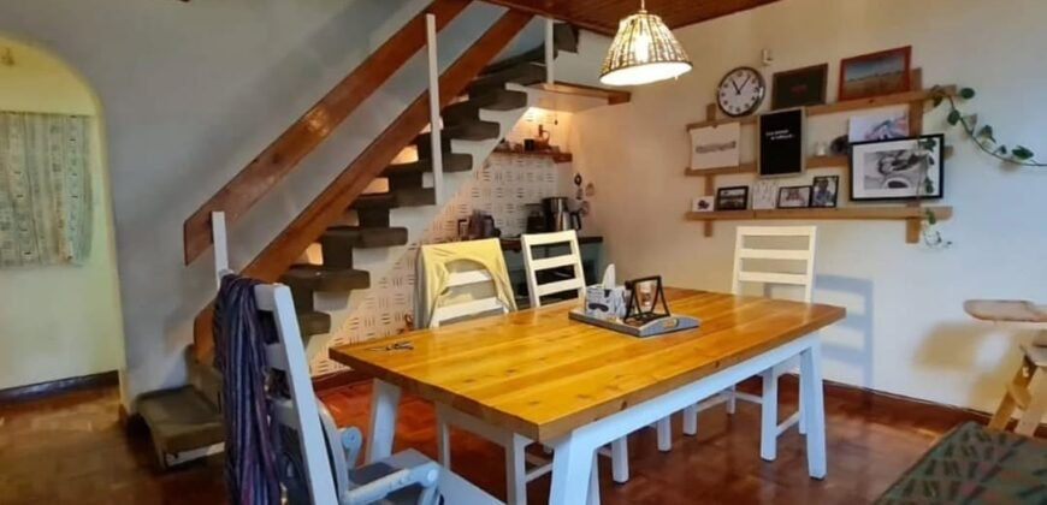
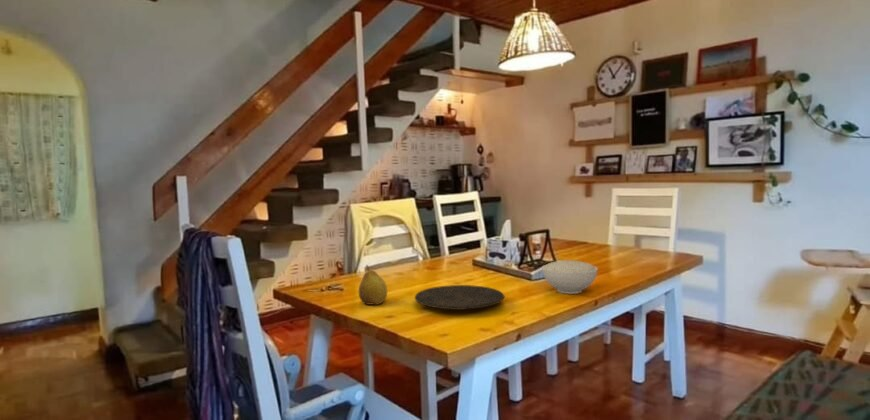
+ plate (459, 299)
+ fruit (372, 284)
+ bowl (569, 276)
